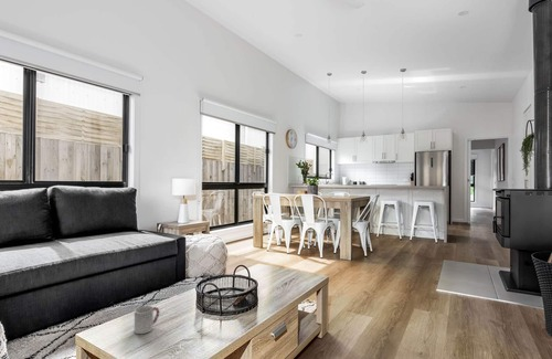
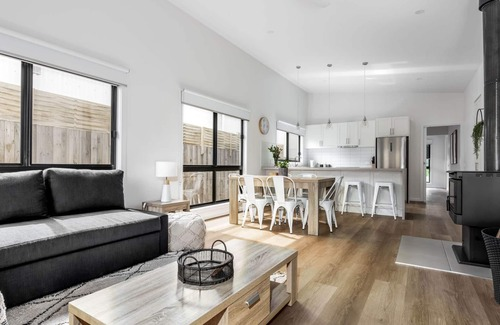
- cup (147, 318)
